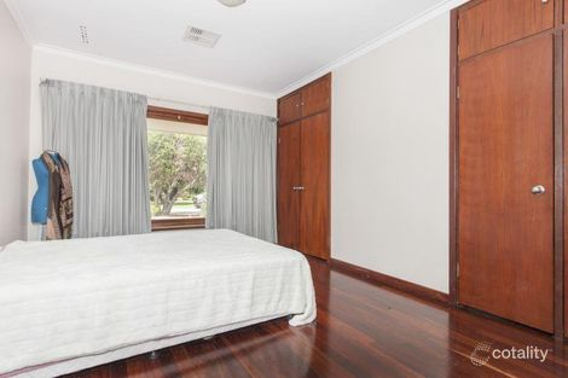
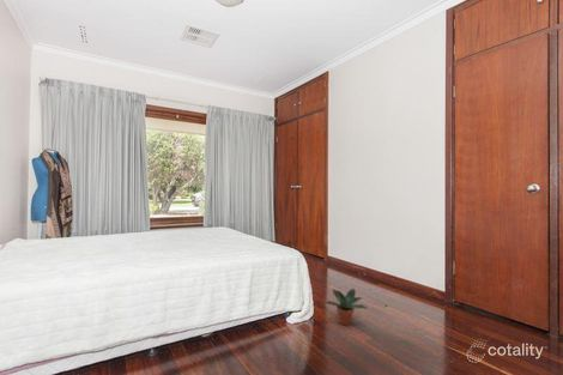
+ potted plant (345, 304)
